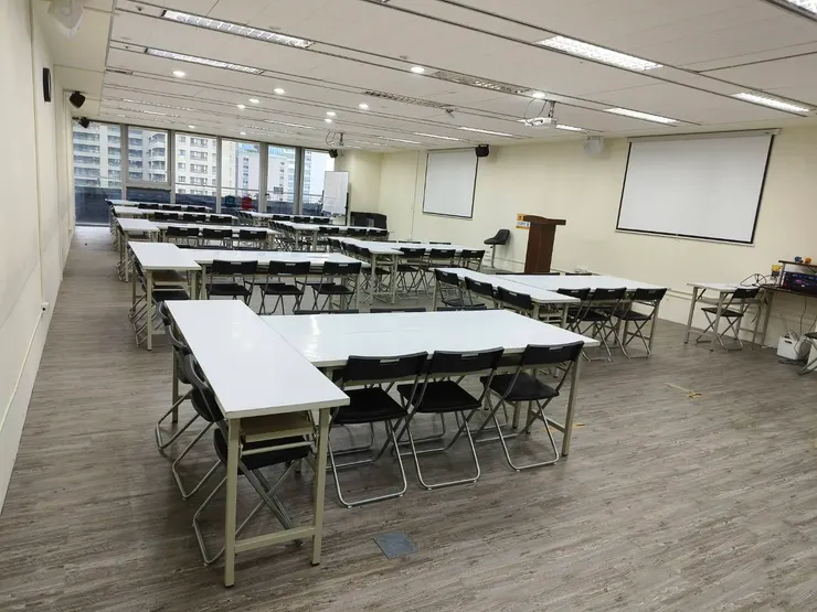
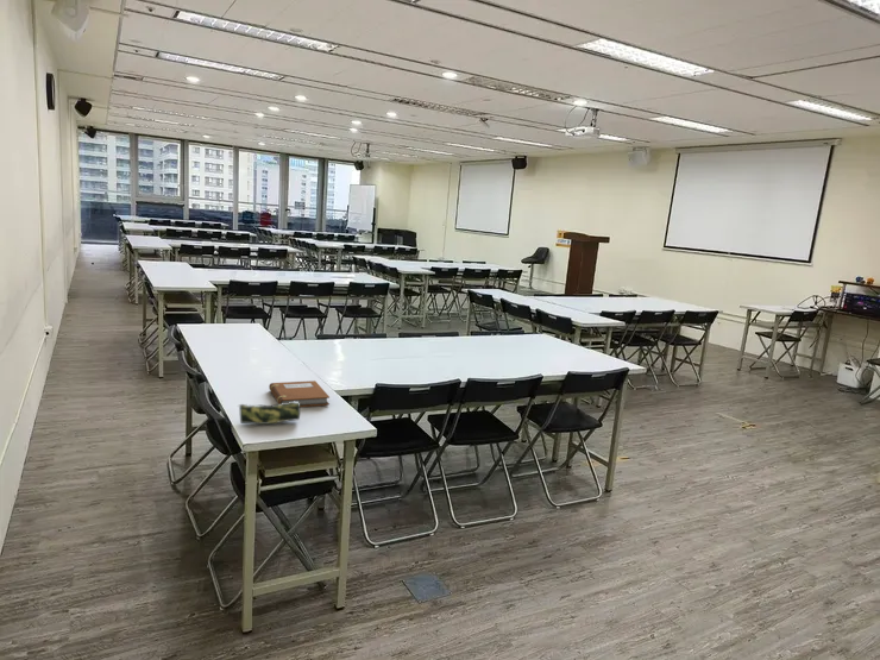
+ notebook (297, 392)
+ pencil case (268, 413)
